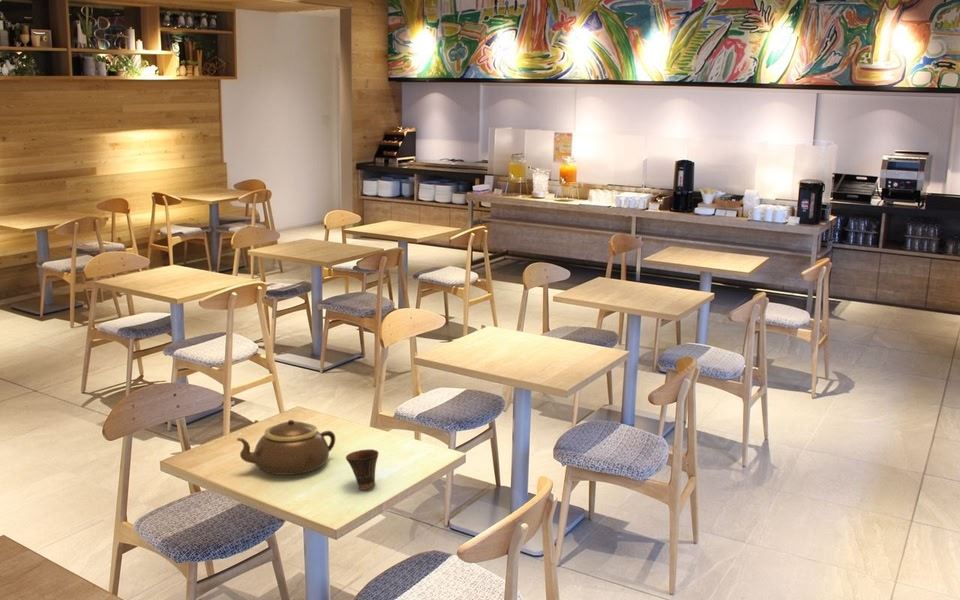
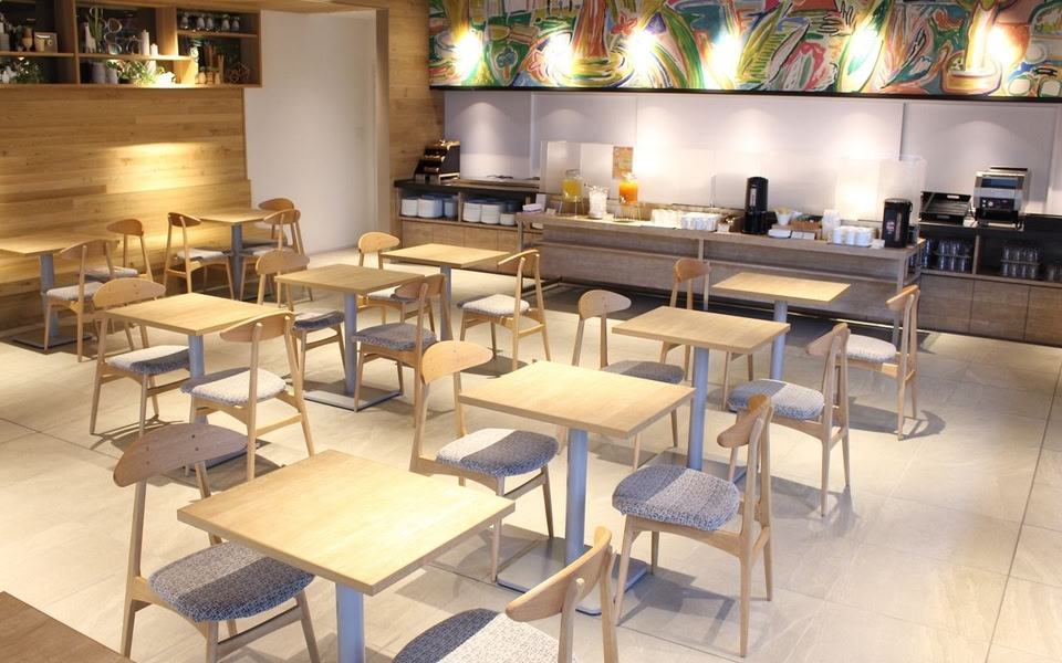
- cup (362, 469)
- teapot (289, 444)
